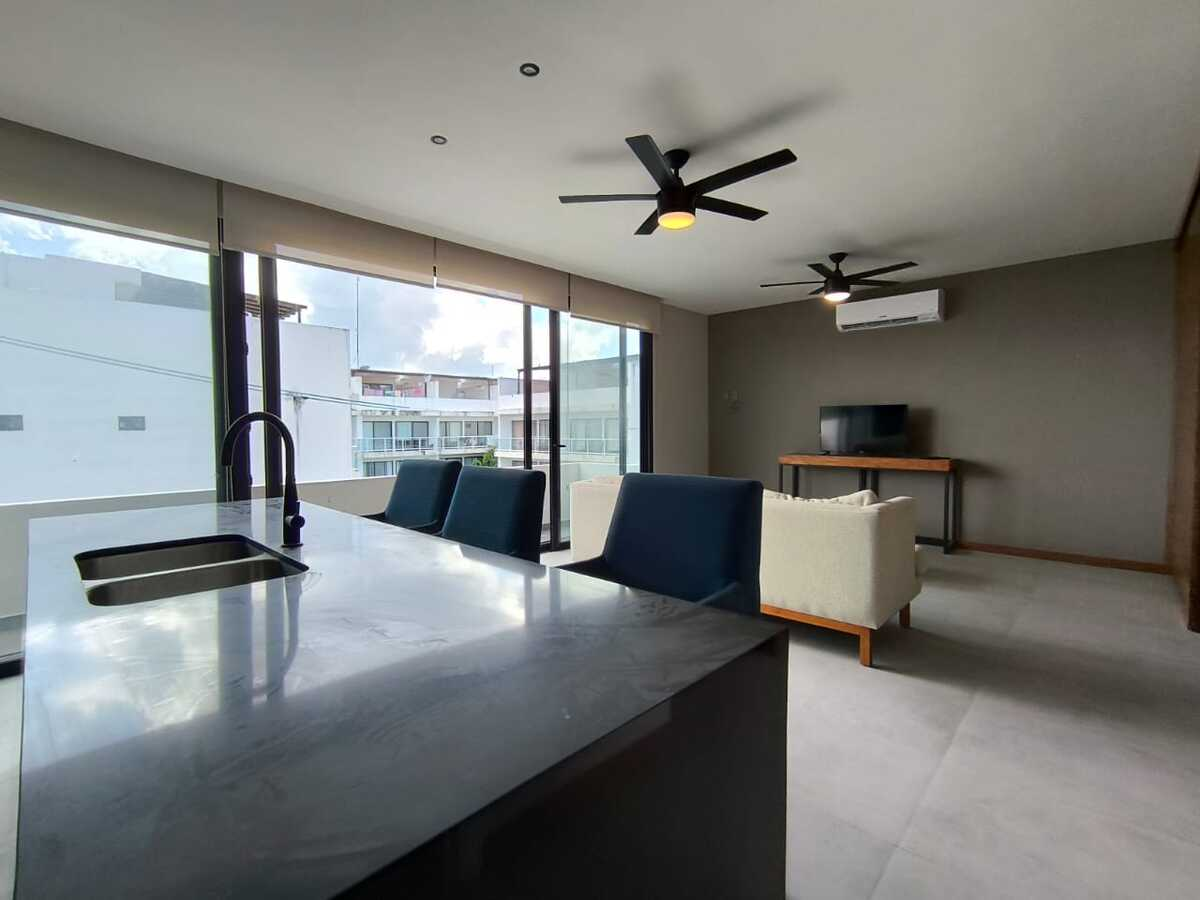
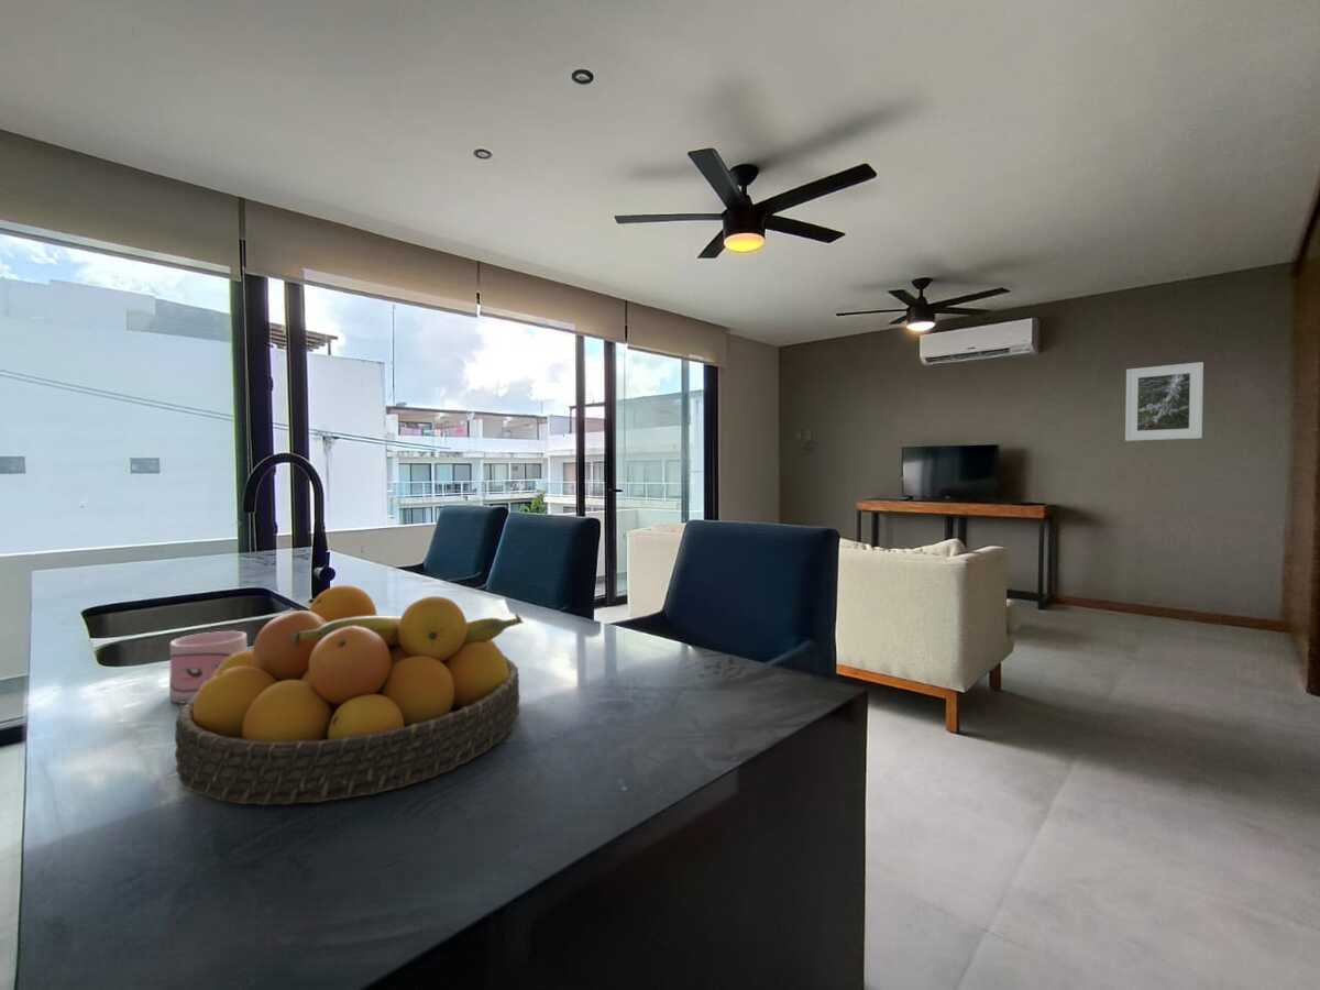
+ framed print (1163, 403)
+ mug (212, 662)
+ fruit bowl (364, 662)
